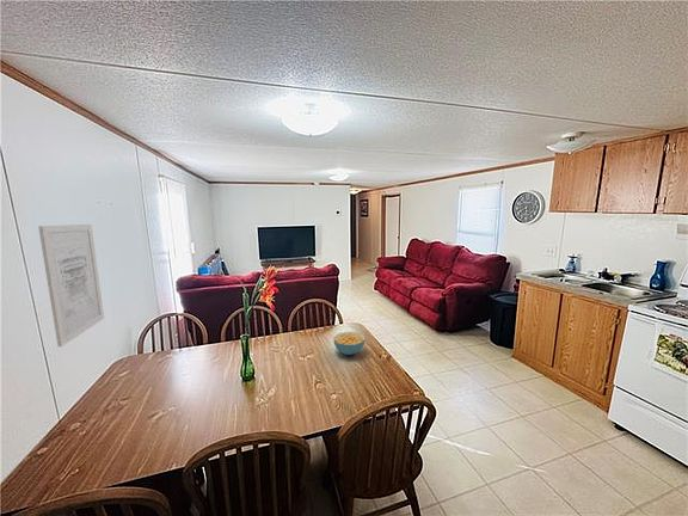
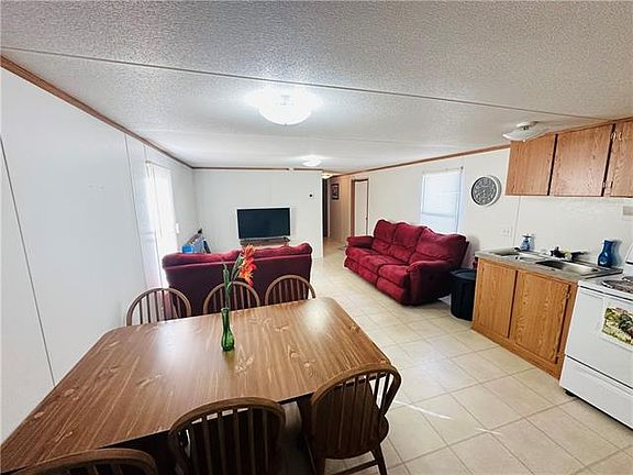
- cereal bowl (349, 345)
- wall art (75, 278)
